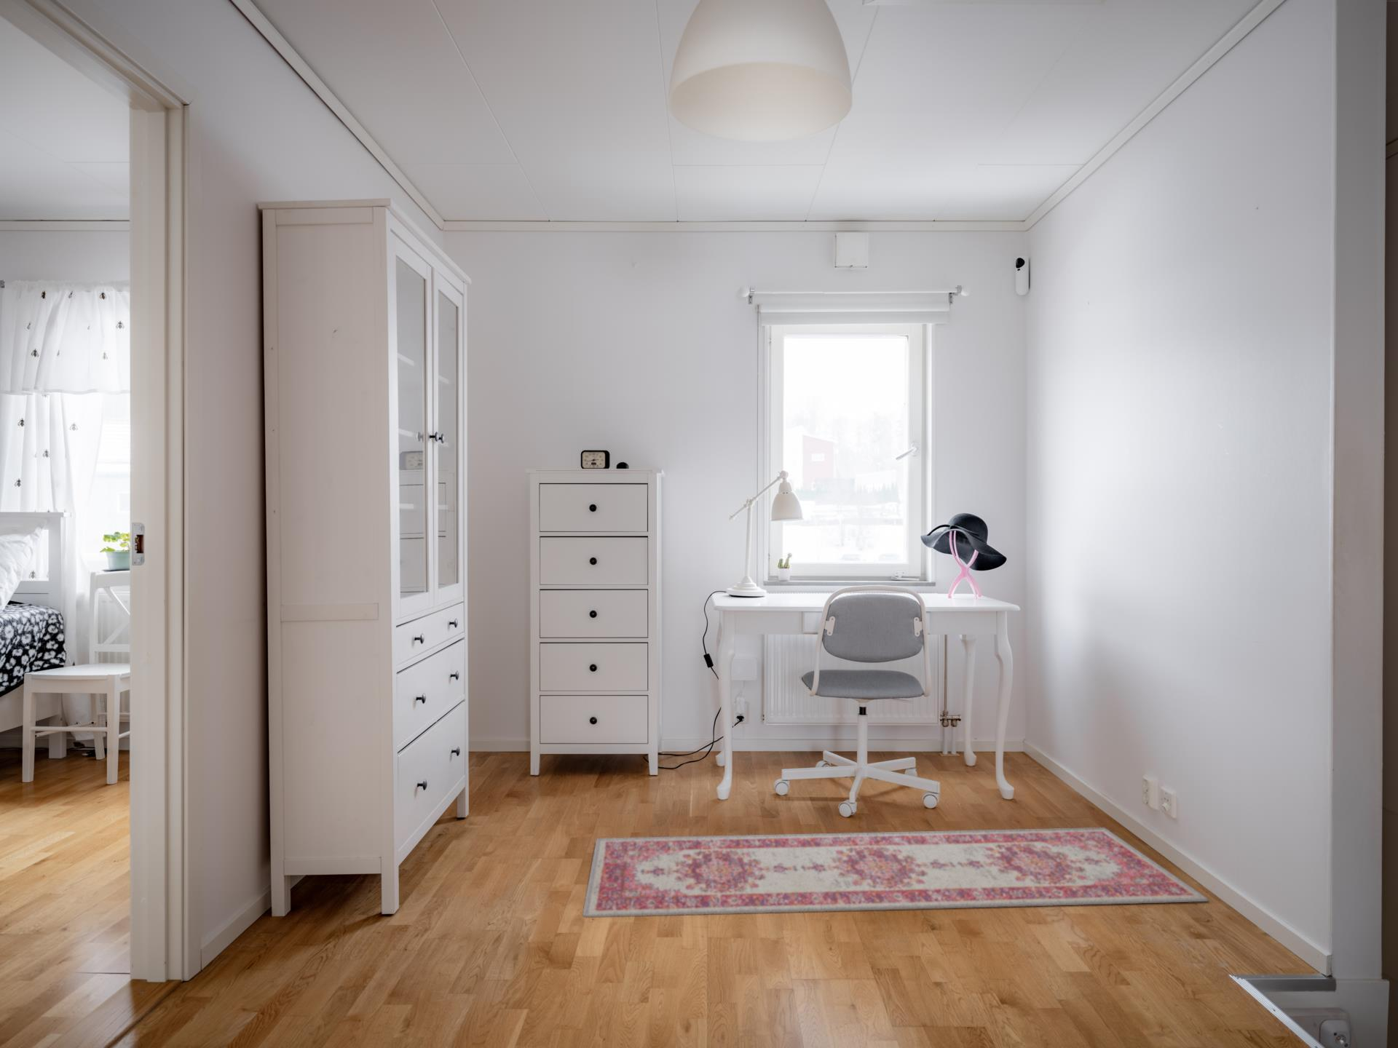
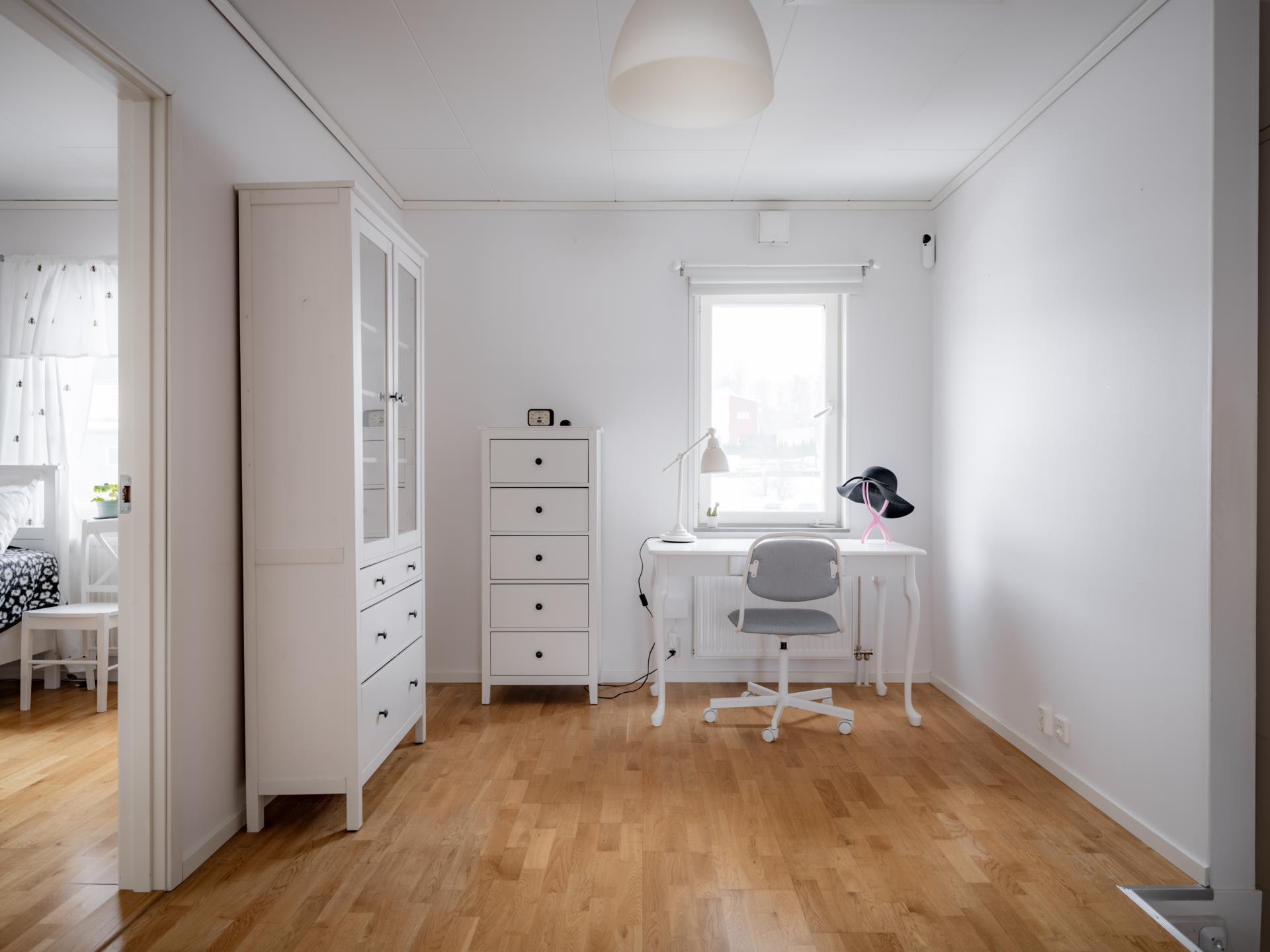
- rug (876, 866)
